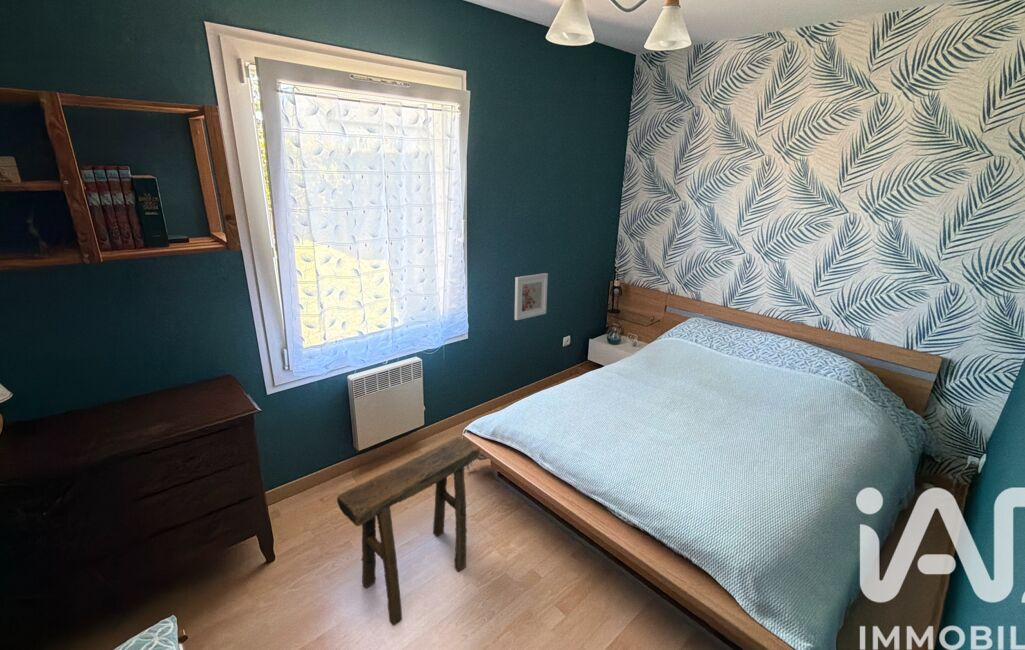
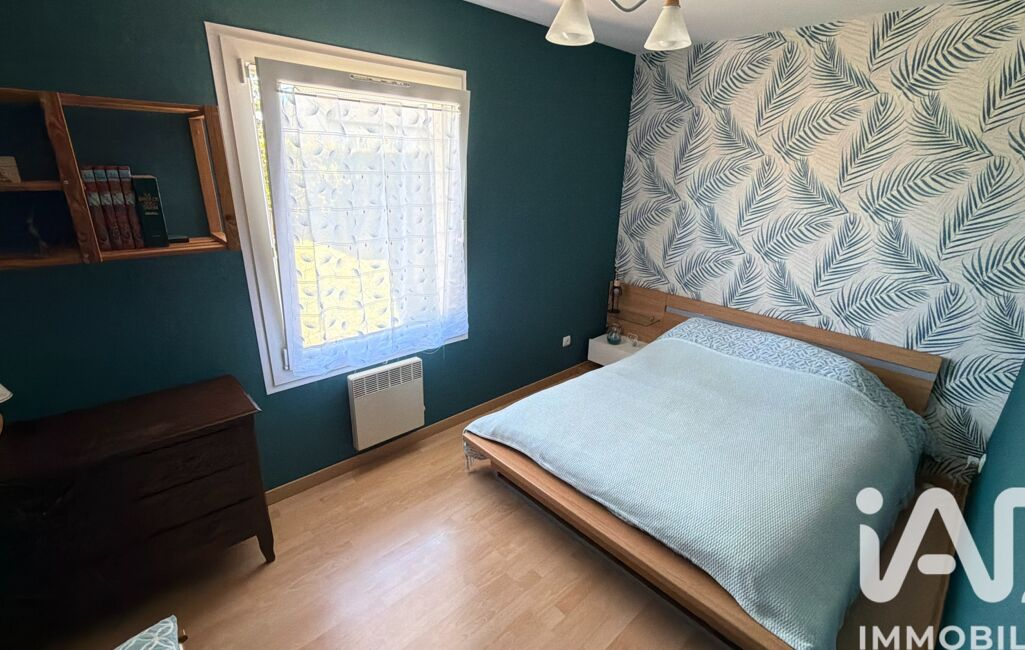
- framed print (531, 296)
- stool (433, 525)
